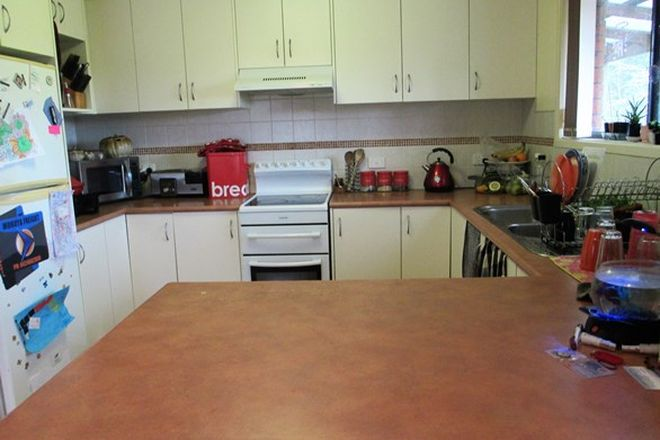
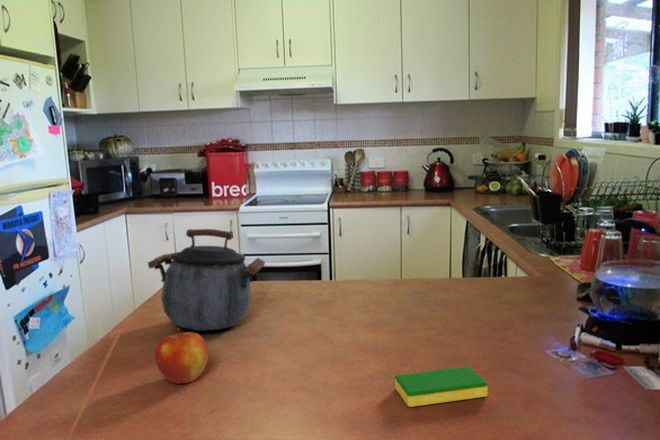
+ apple (182, 353)
+ dish sponge (440, 385)
+ kettle (209, 278)
